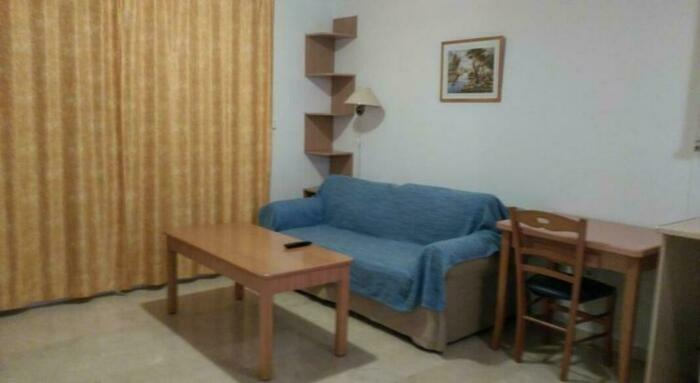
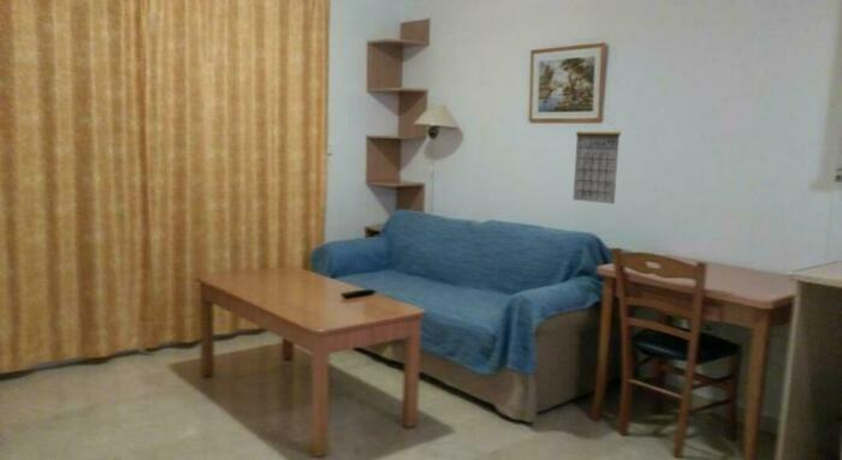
+ calendar (595, 159)
